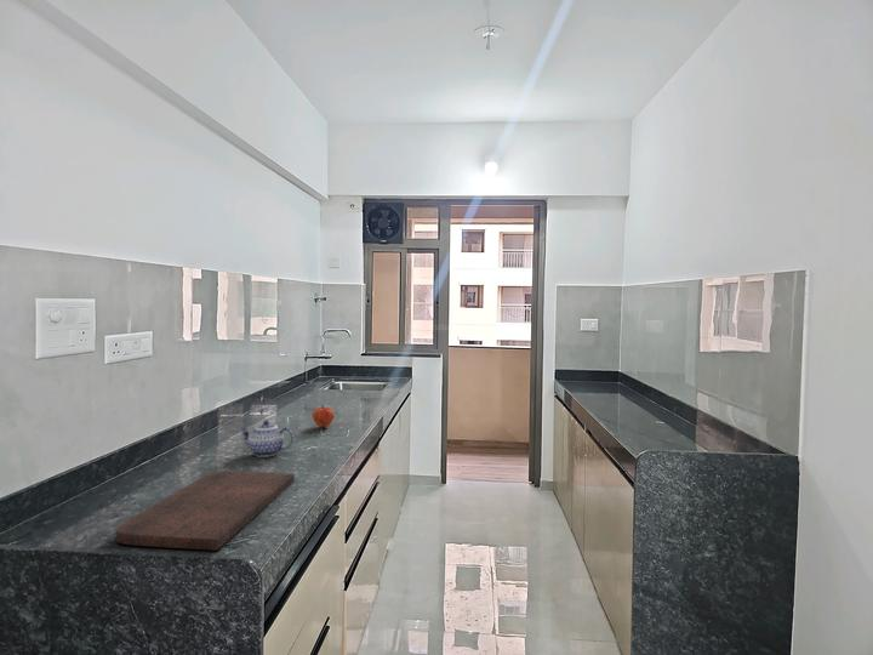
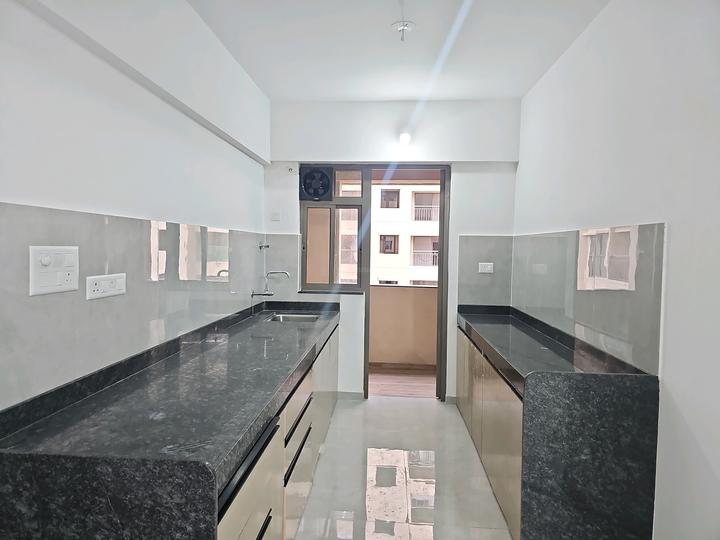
- teapot (266, 437)
- fruit (323, 416)
- cutting board (215, 502)
